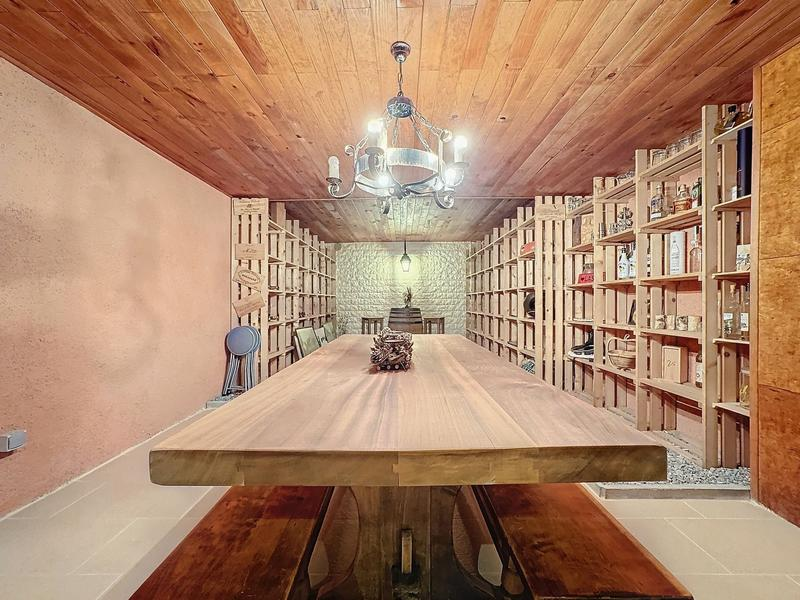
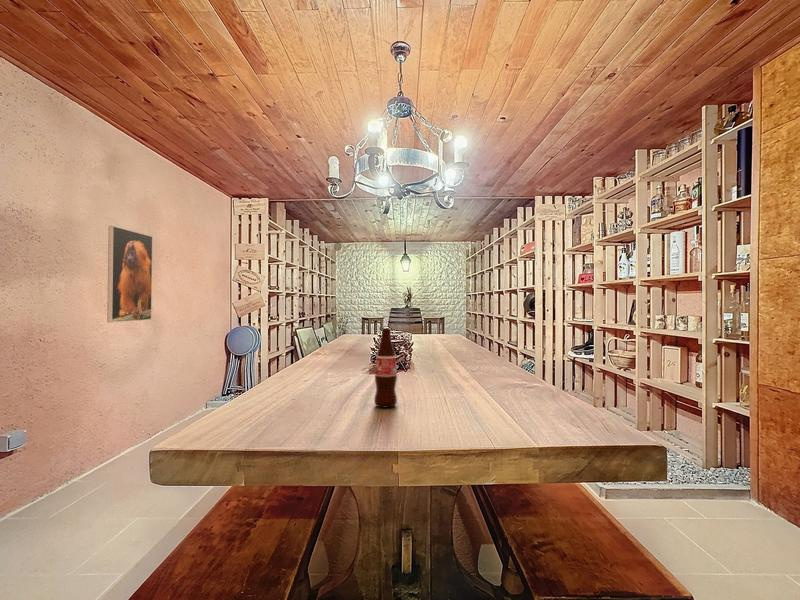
+ bottle (385, 367)
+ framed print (131, 276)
